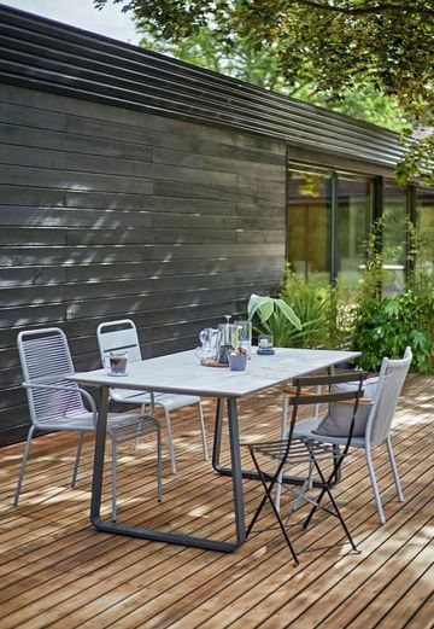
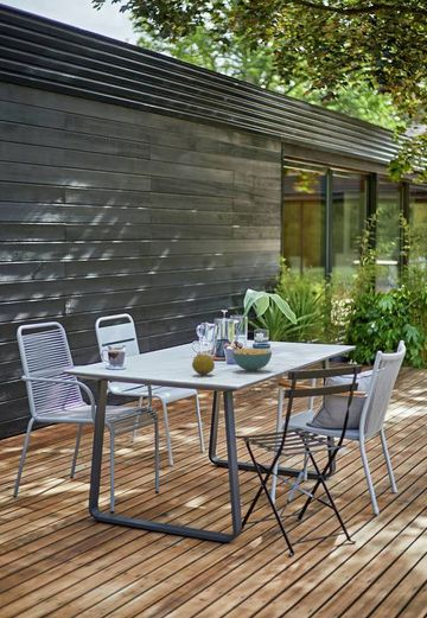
+ cereal bowl (251, 361)
+ fruit (203, 364)
